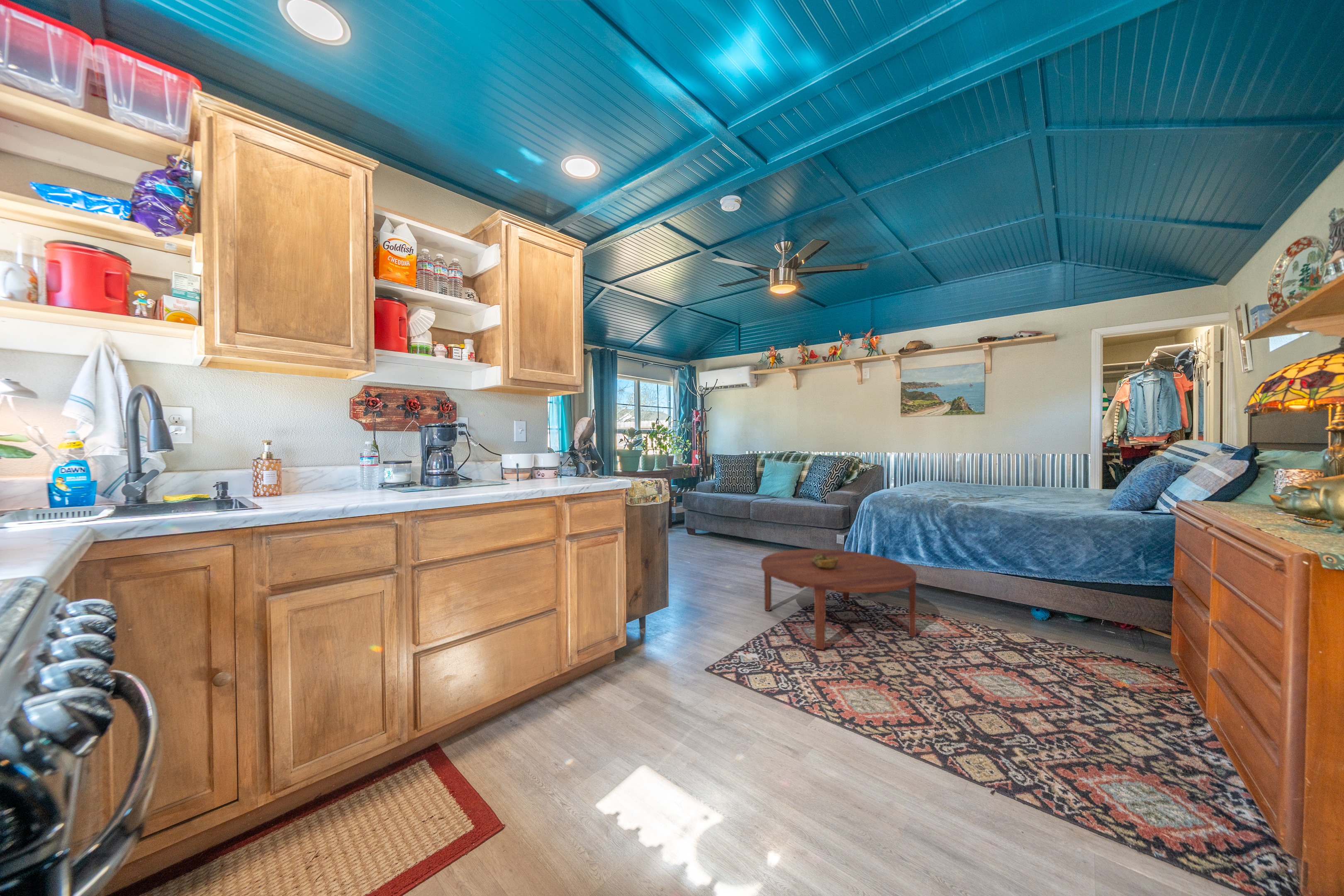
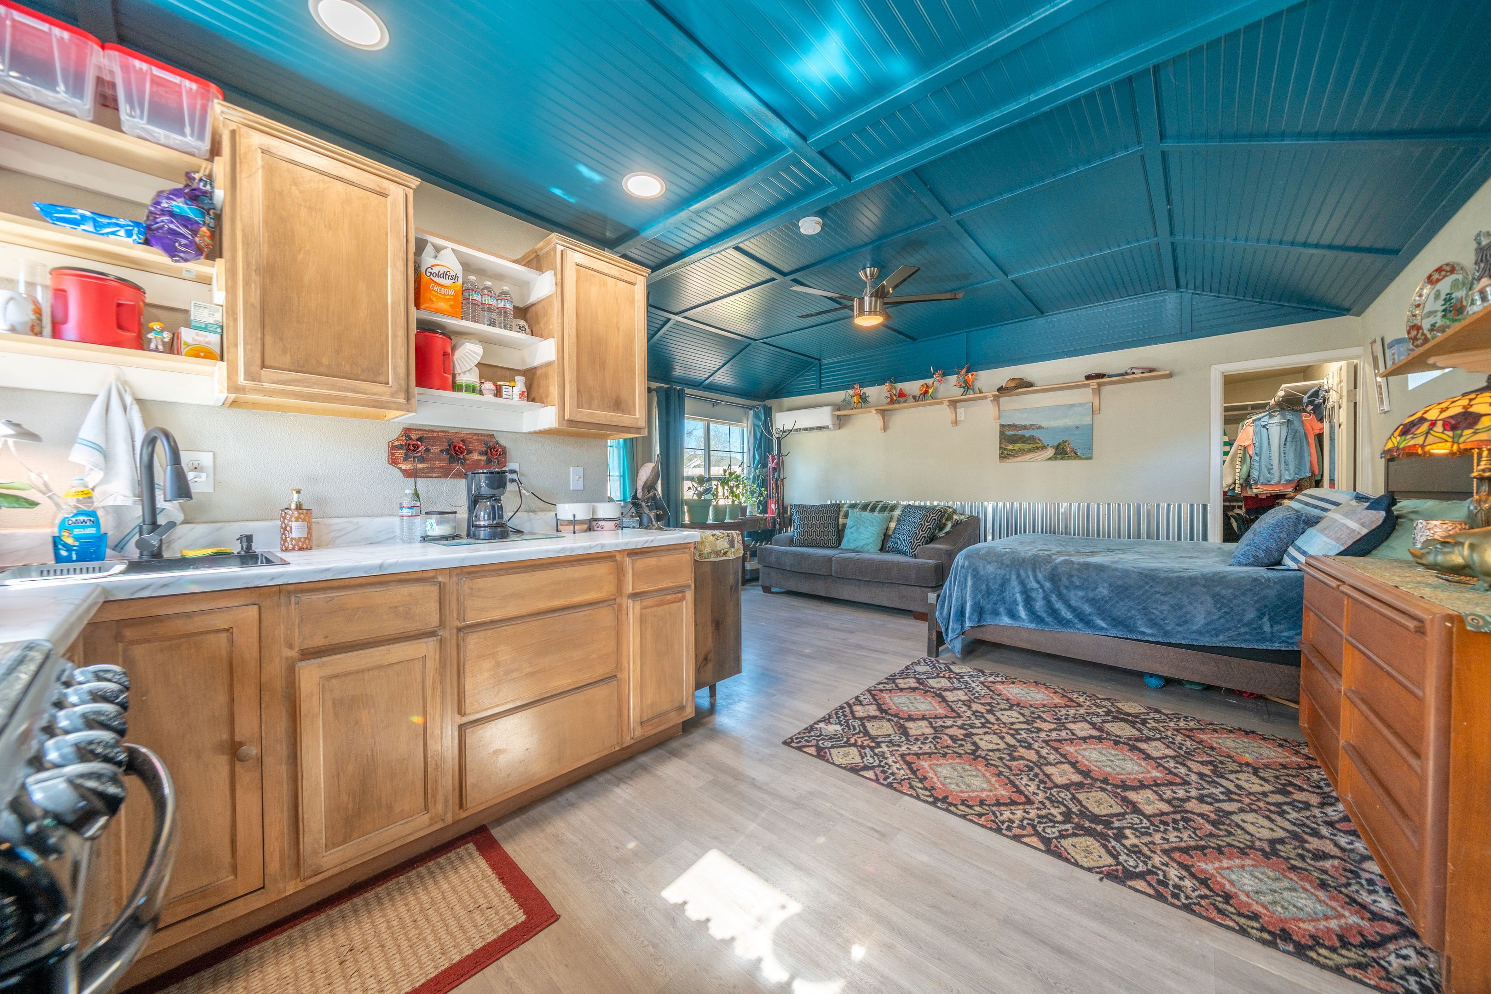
- decorative bowl (822, 560)
- coffee table (835, 591)
